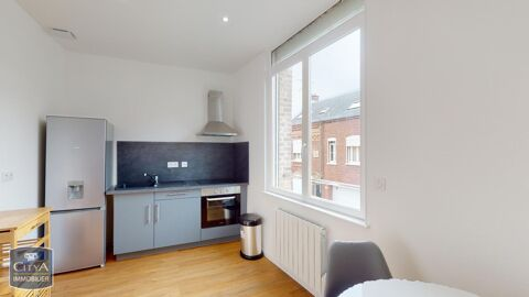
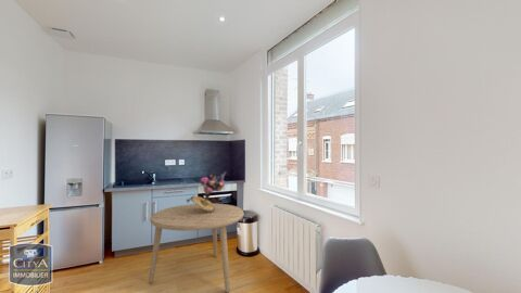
+ dining table (213, 243)
+ bouquet (206, 191)
